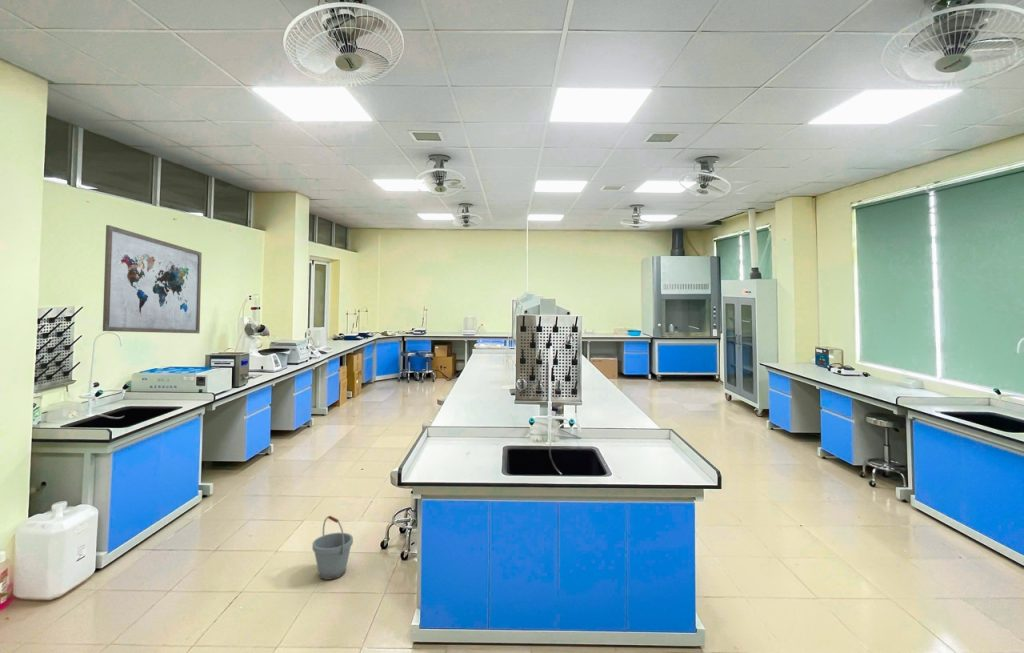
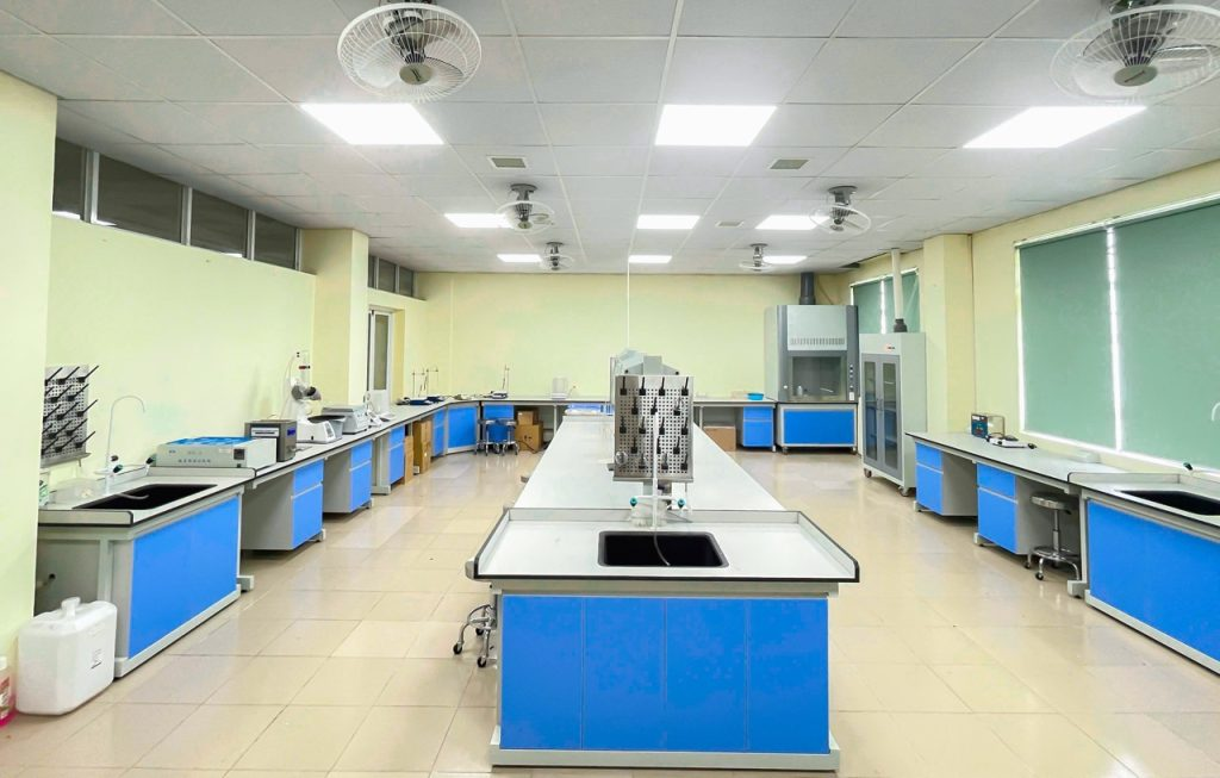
- bucket (332, 545)
- wall art (159, 286)
